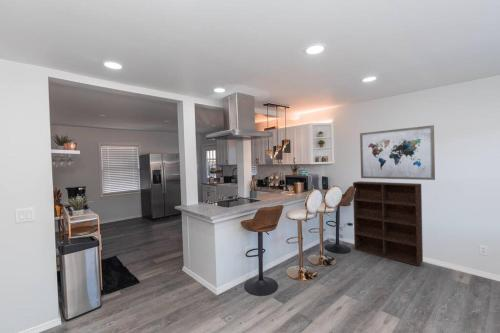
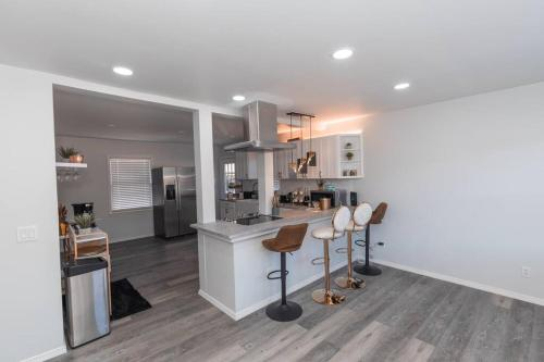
- wall art (393, 154)
- shelving unit (385, 219)
